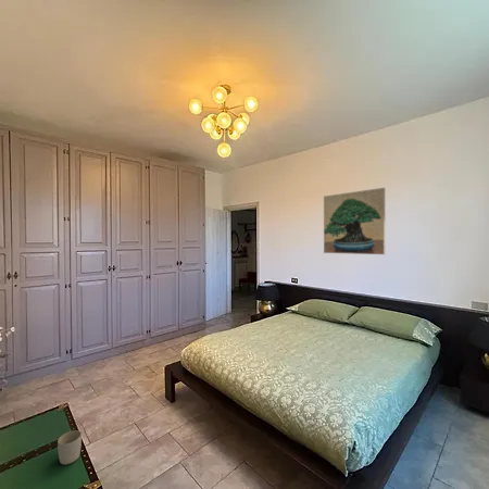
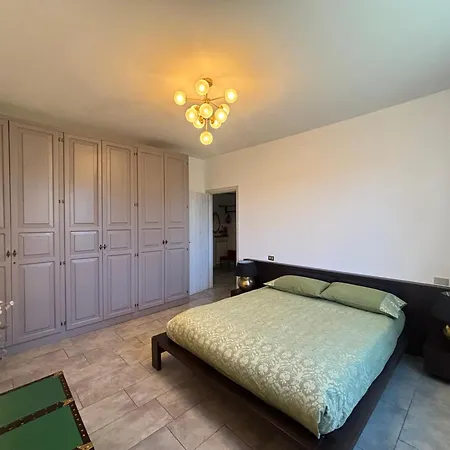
- mug (68, 446)
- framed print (351, 223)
